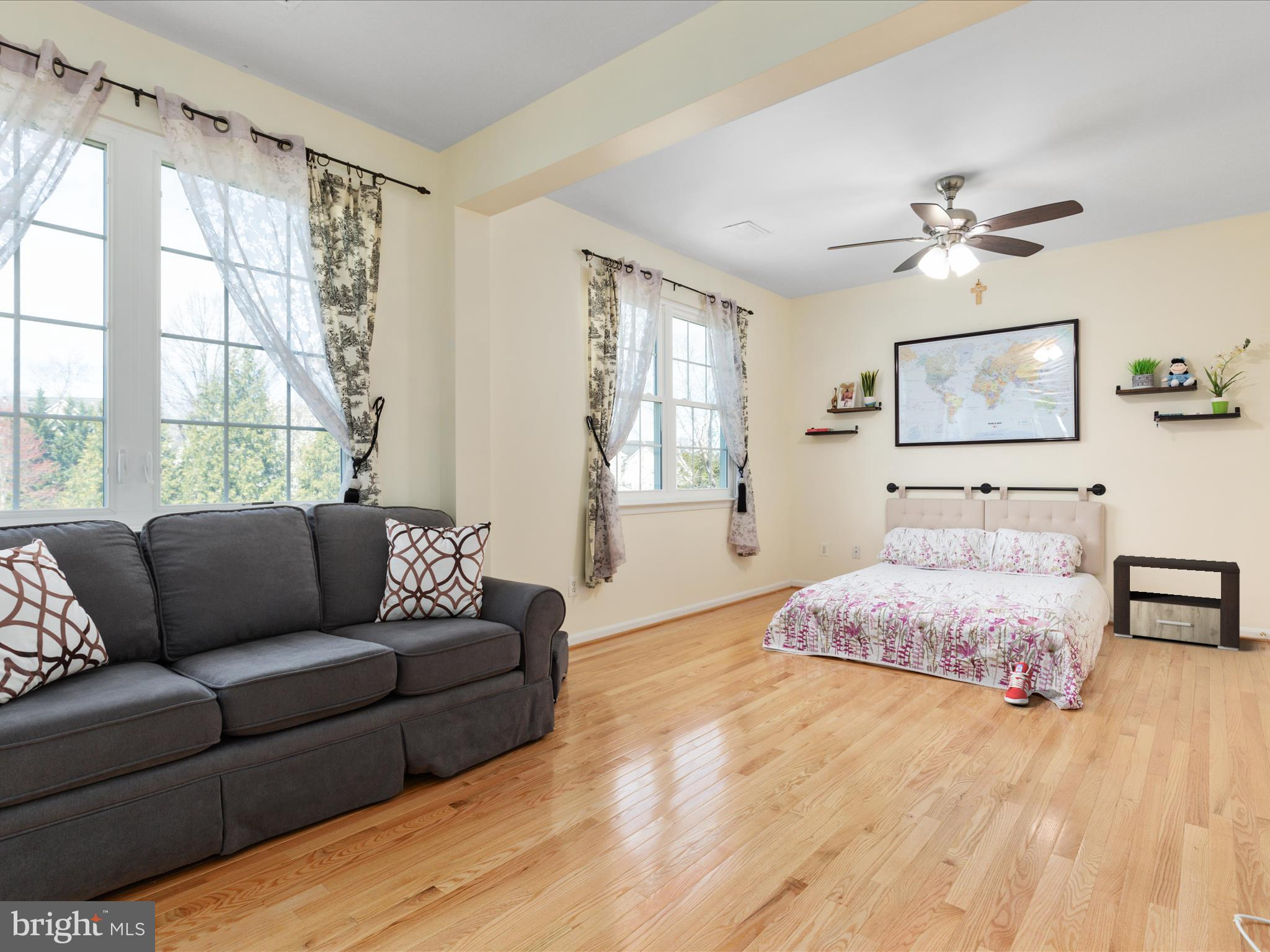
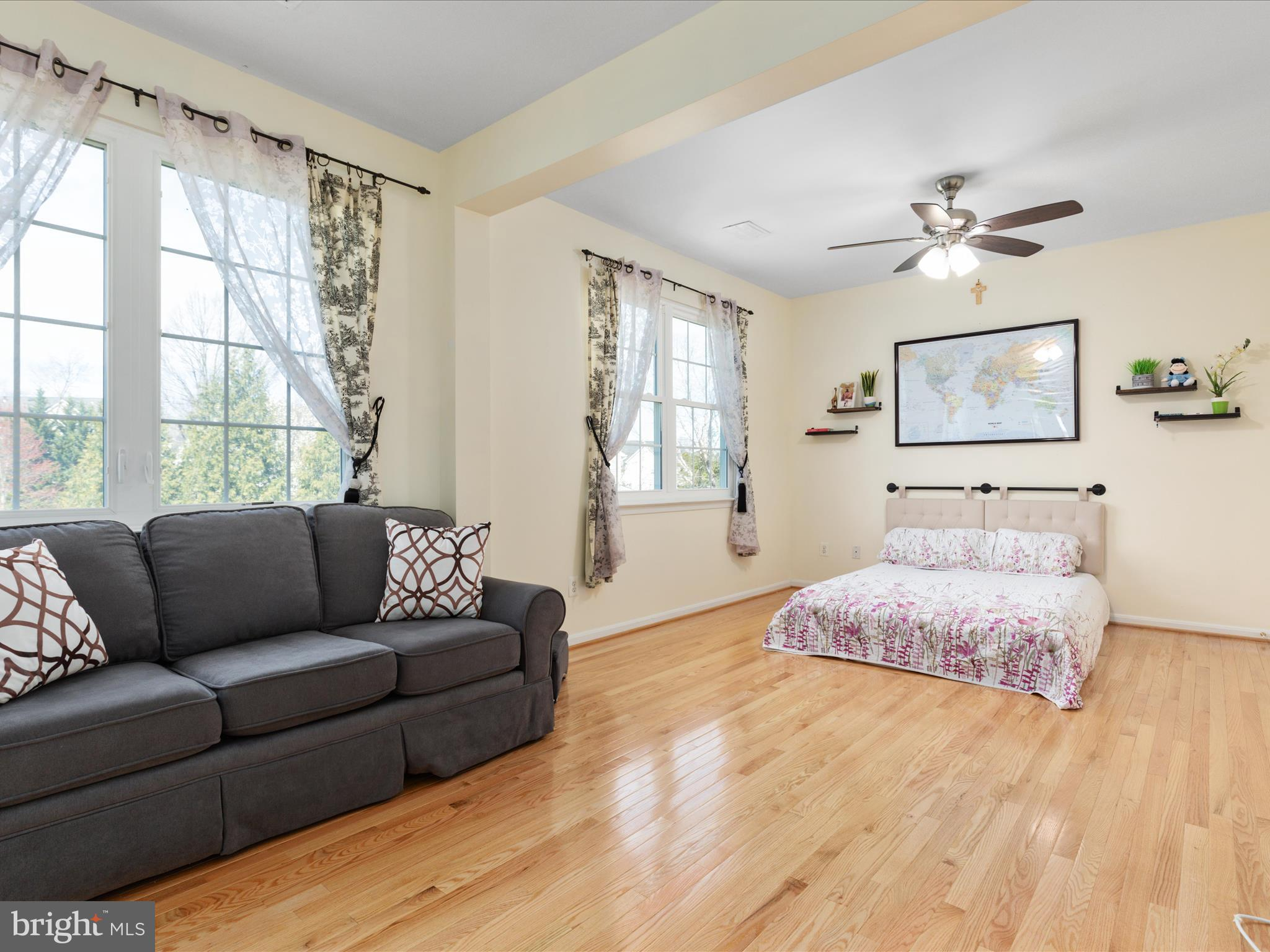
- sneaker (1018, 682)
- nightstand (1174, 599)
